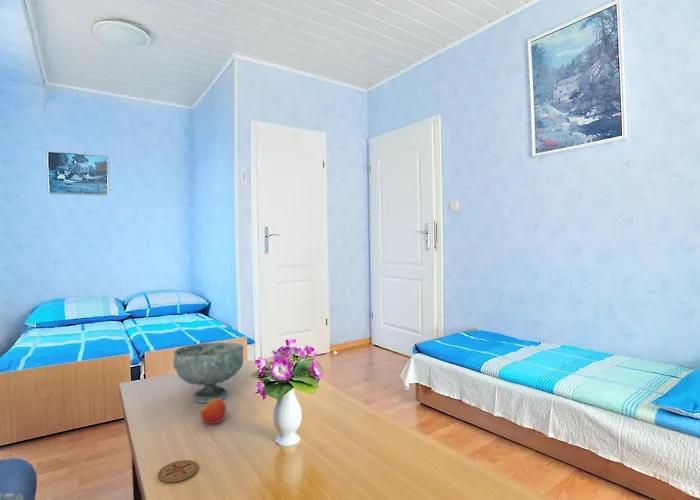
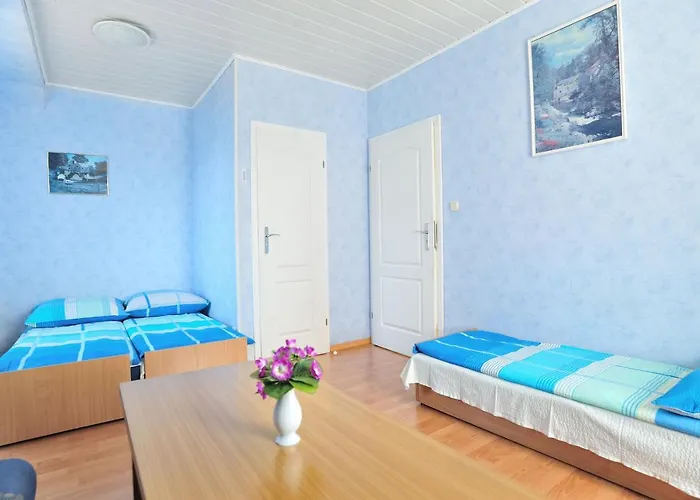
- decorative bowl (210, 371)
- apple (213, 410)
- coaster (178, 470)
